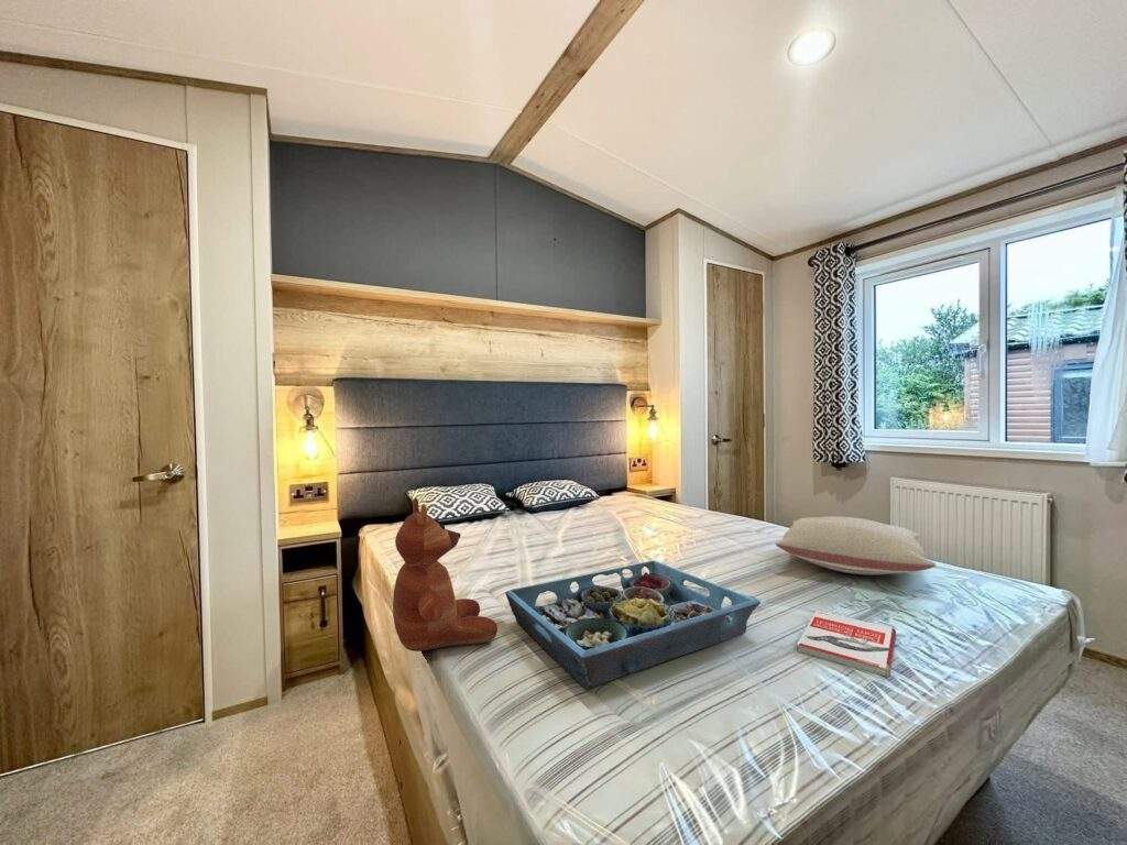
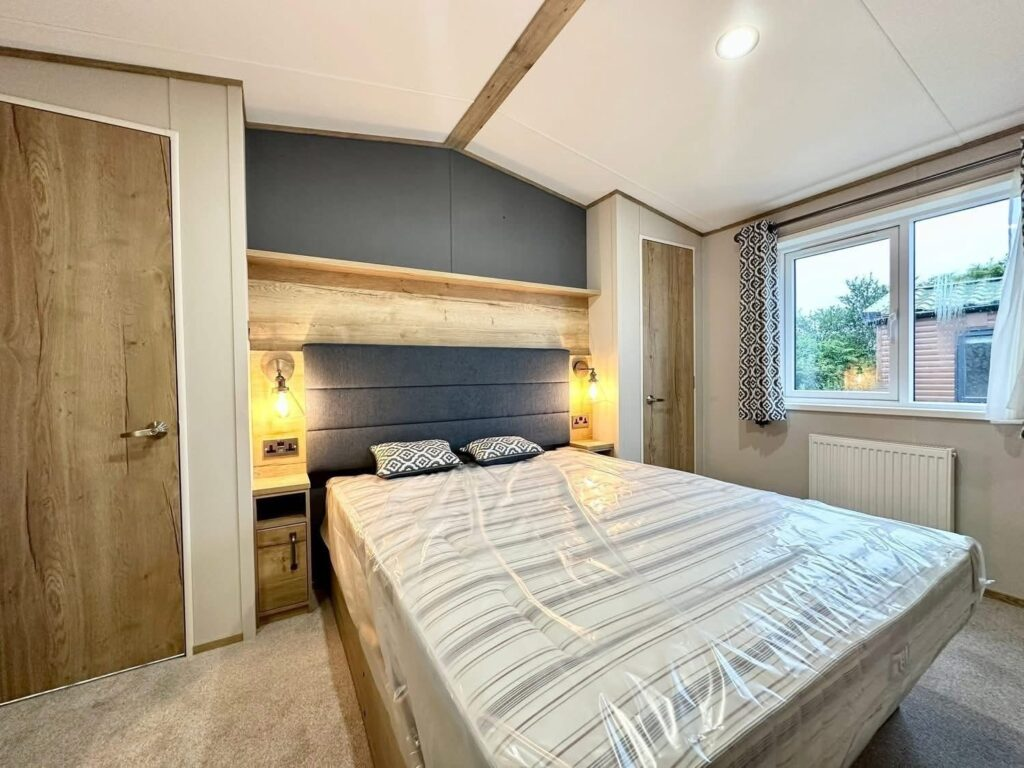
- pillow (851, 540)
- book (847, 639)
- teddy bear (442, 569)
- serving tray (628, 608)
